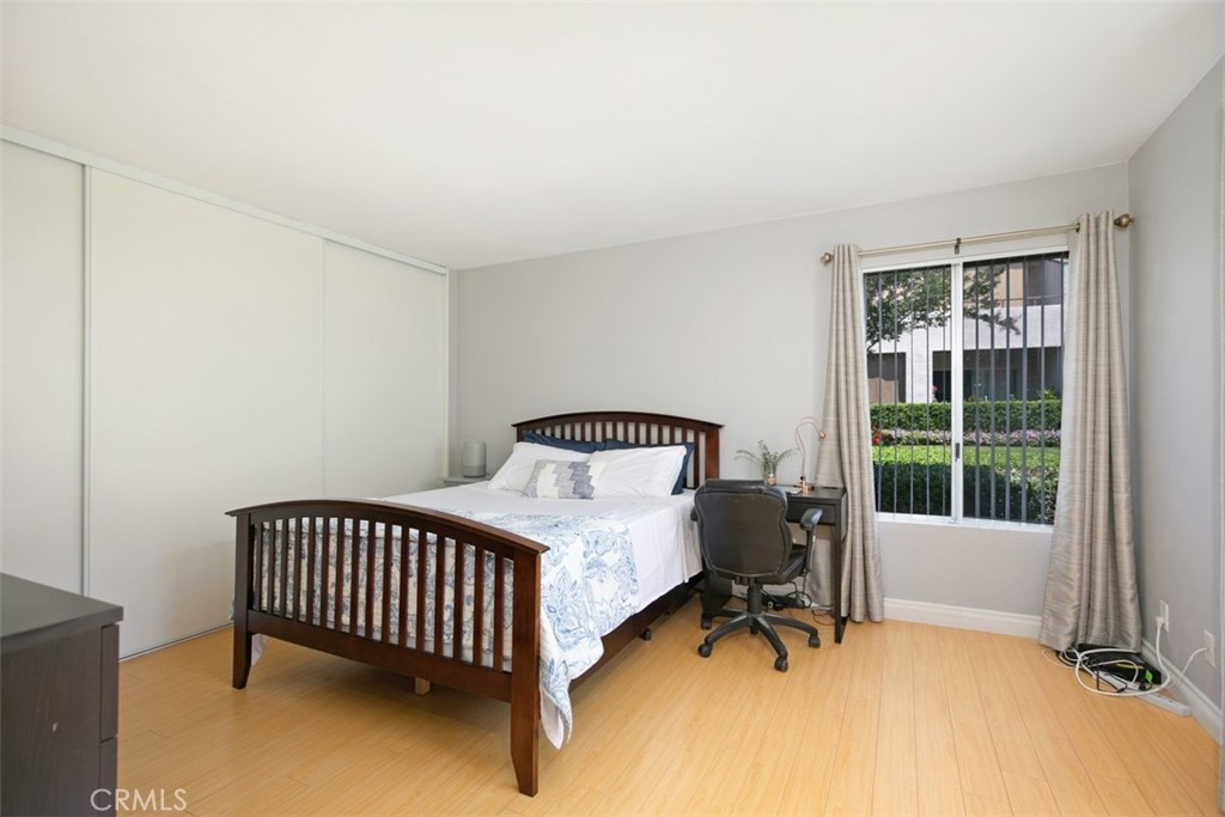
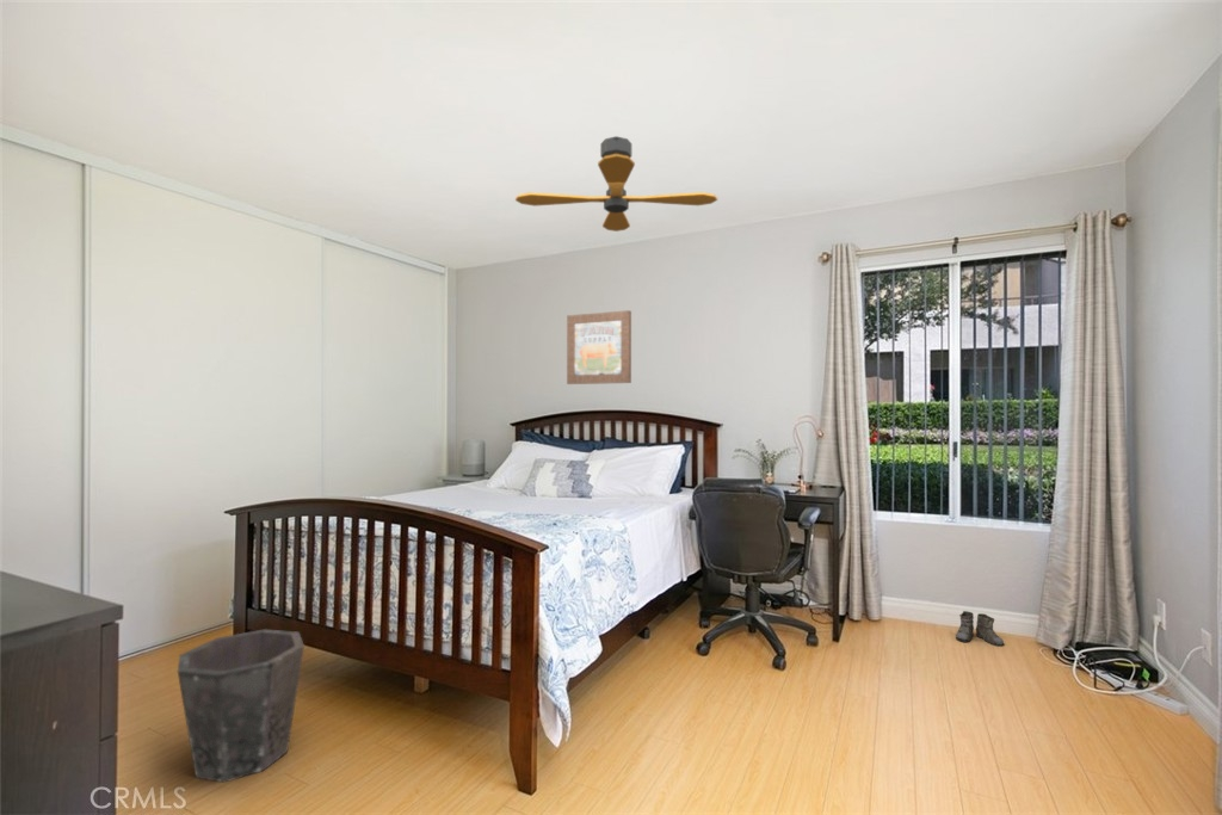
+ wall art (598, 348)
+ boots (976, 626)
+ ceiling fan (616, 175)
+ waste bin (242, 703)
